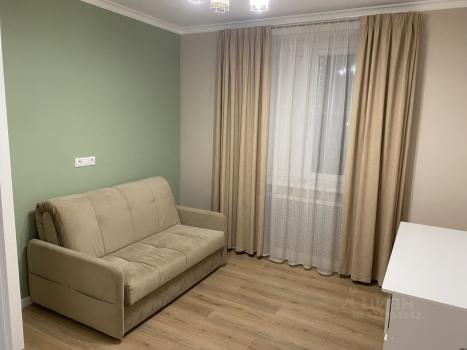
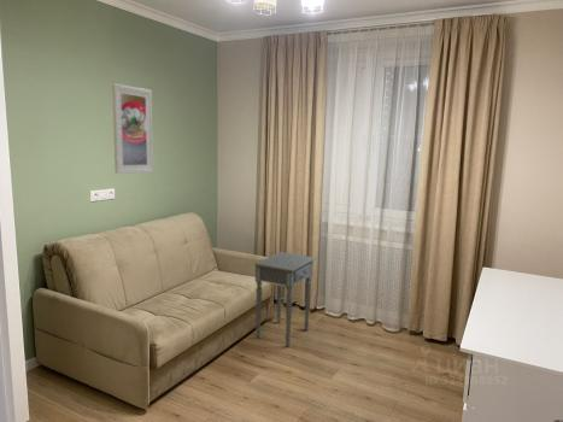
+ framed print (134, 130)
+ side table (286, 297)
